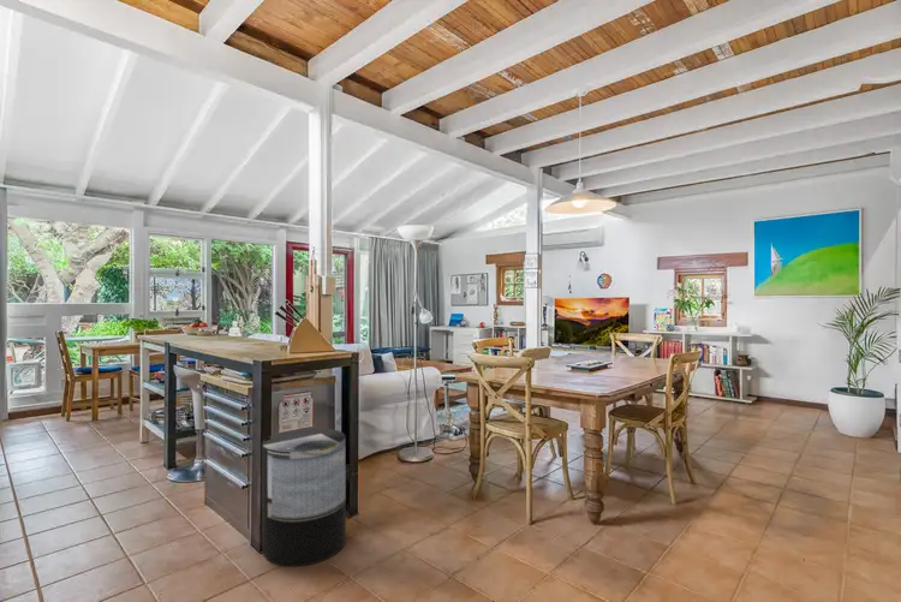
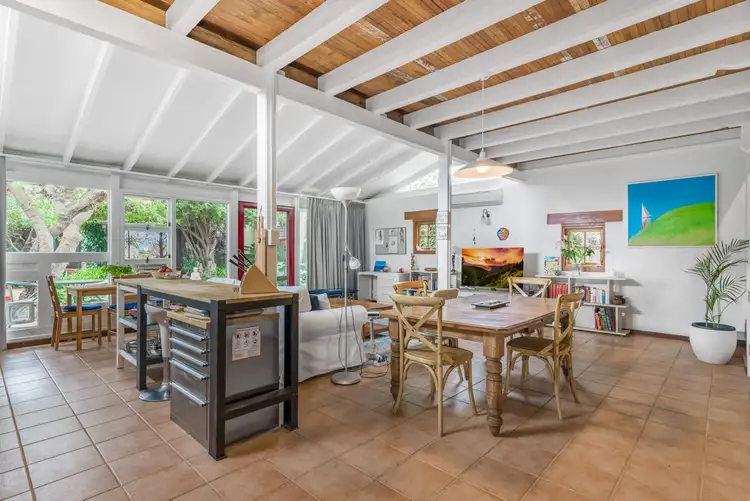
- trash can (304, 491)
